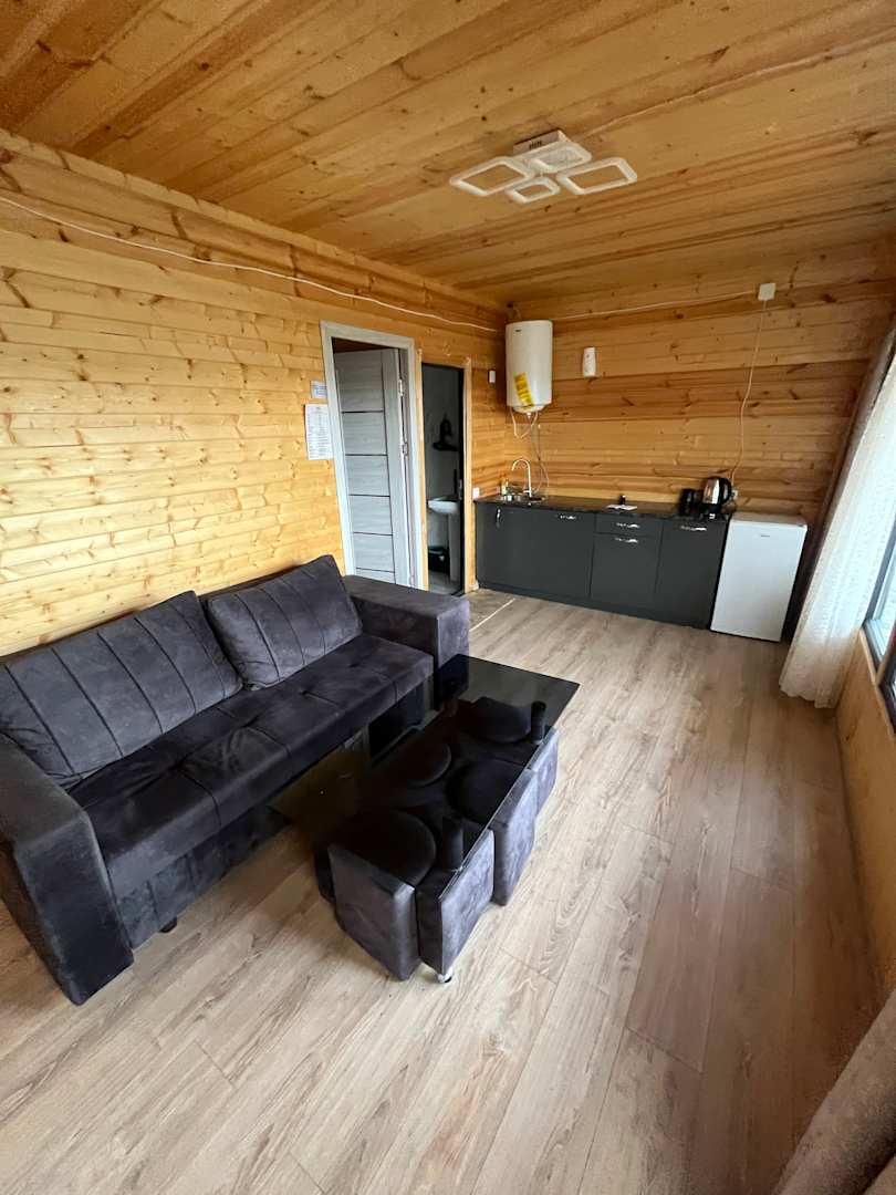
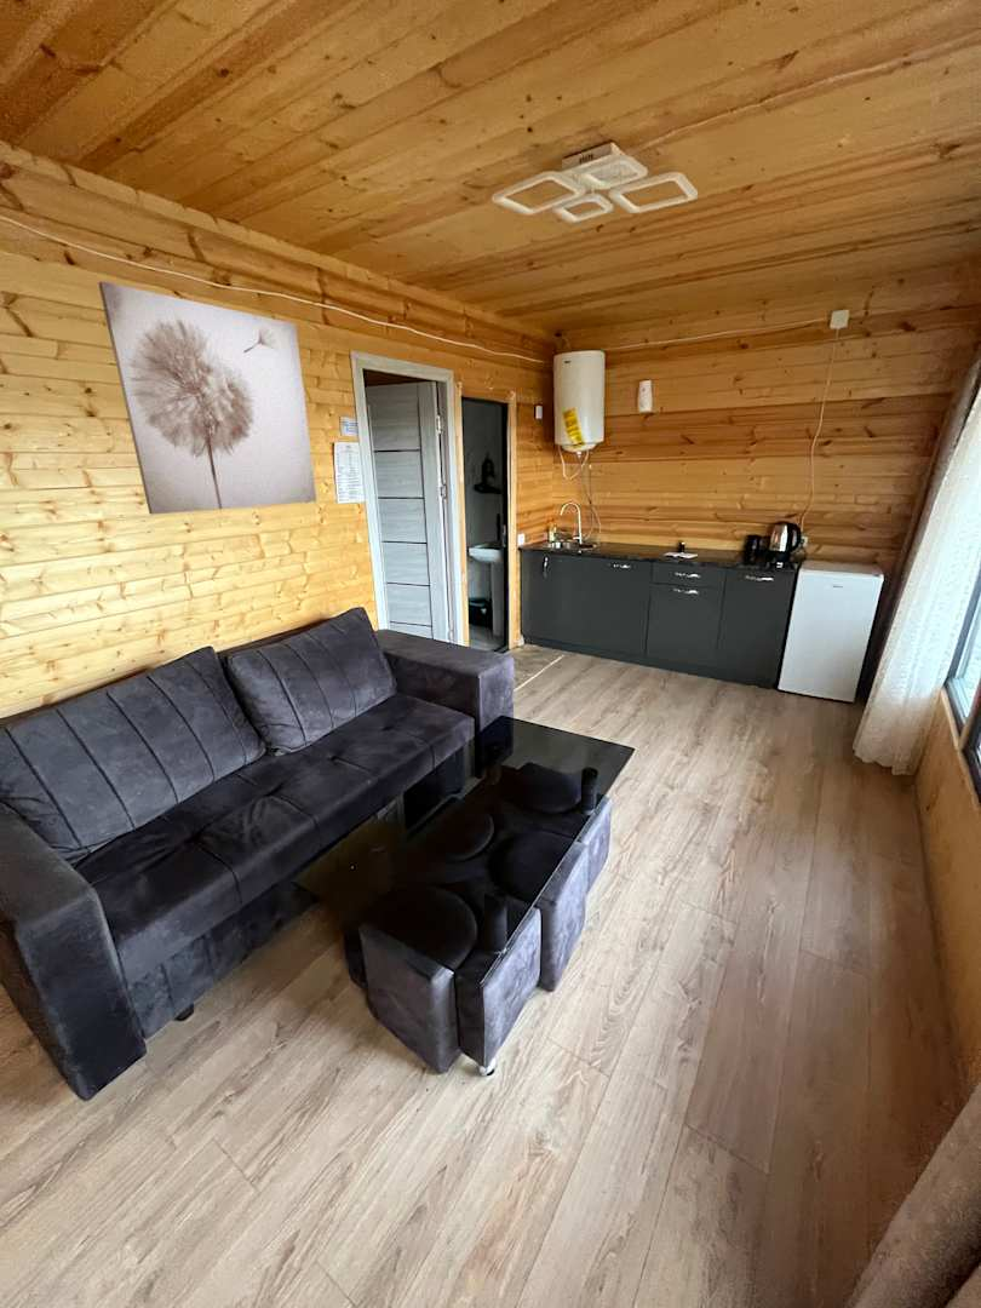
+ wall art (226, 412)
